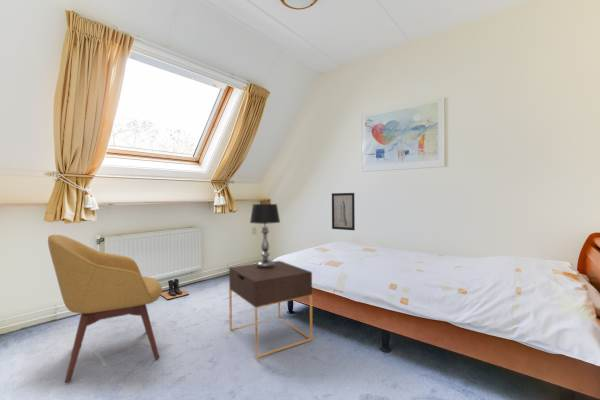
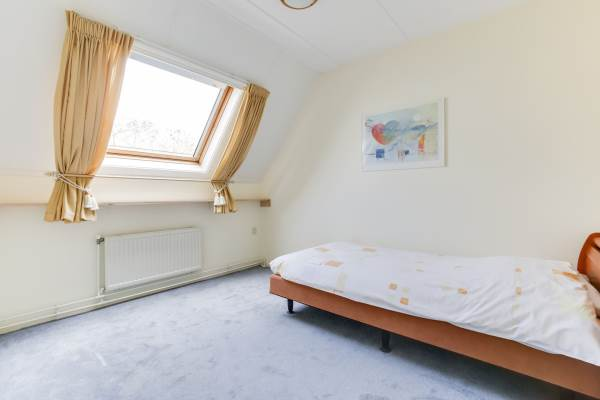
- boots (174, 287)
- table lamp (265, 235)
- nightstand (269, 302)
- wall art (342, 211)
- chair (110, 293)
